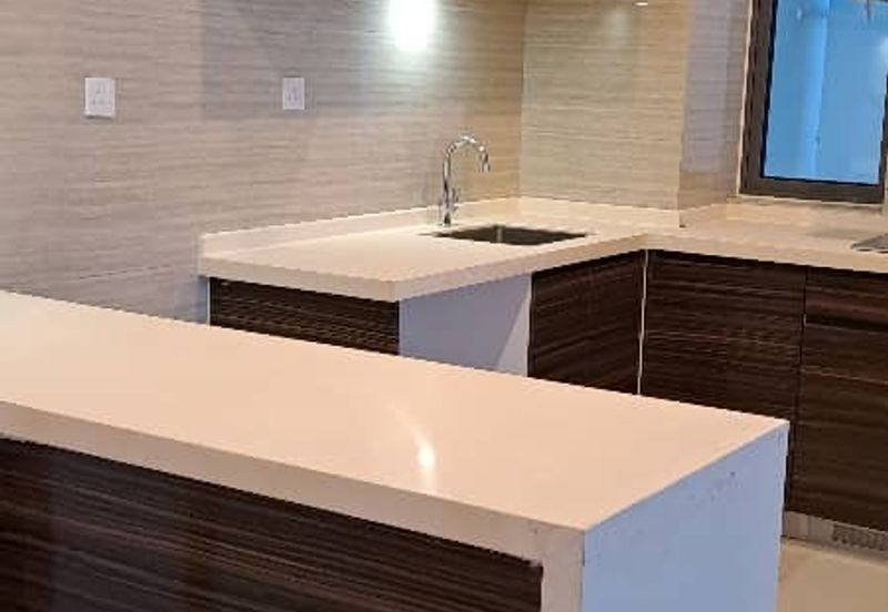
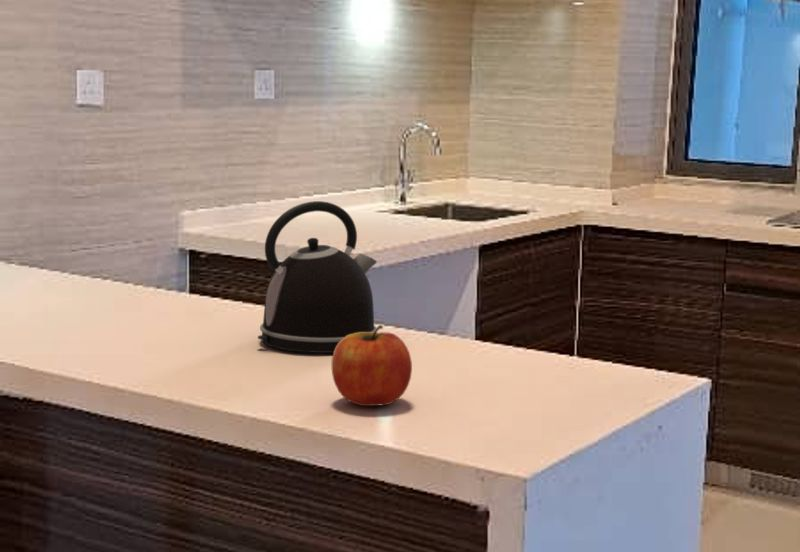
+ kettle (319, 271)
+ fruit (371, 364)
